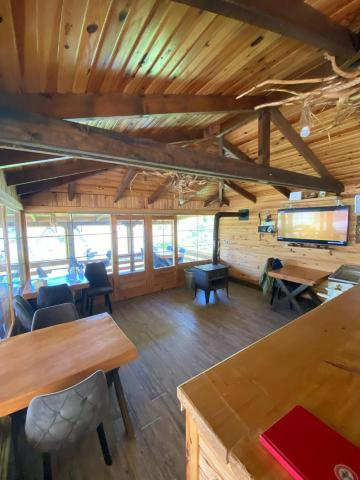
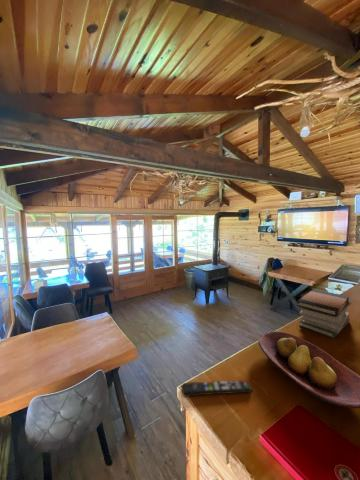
+ remote control (216, 387)
+ book stack (323, 311)
+ fruit bowl (305, 361)
